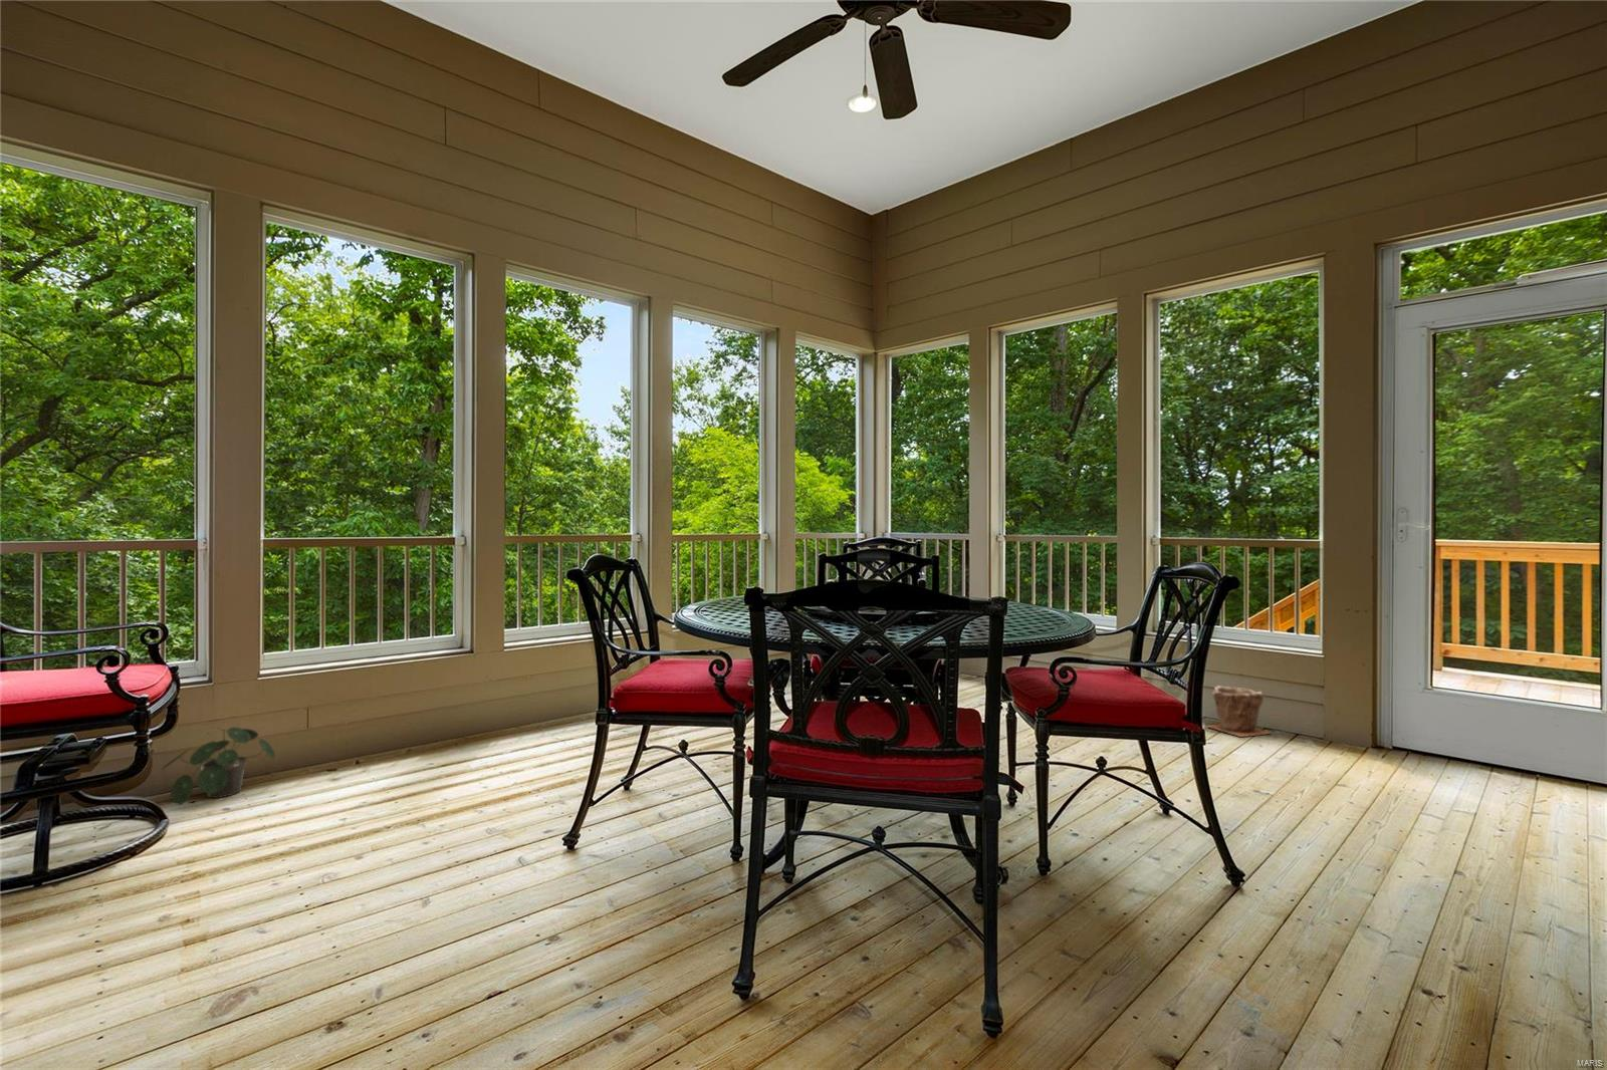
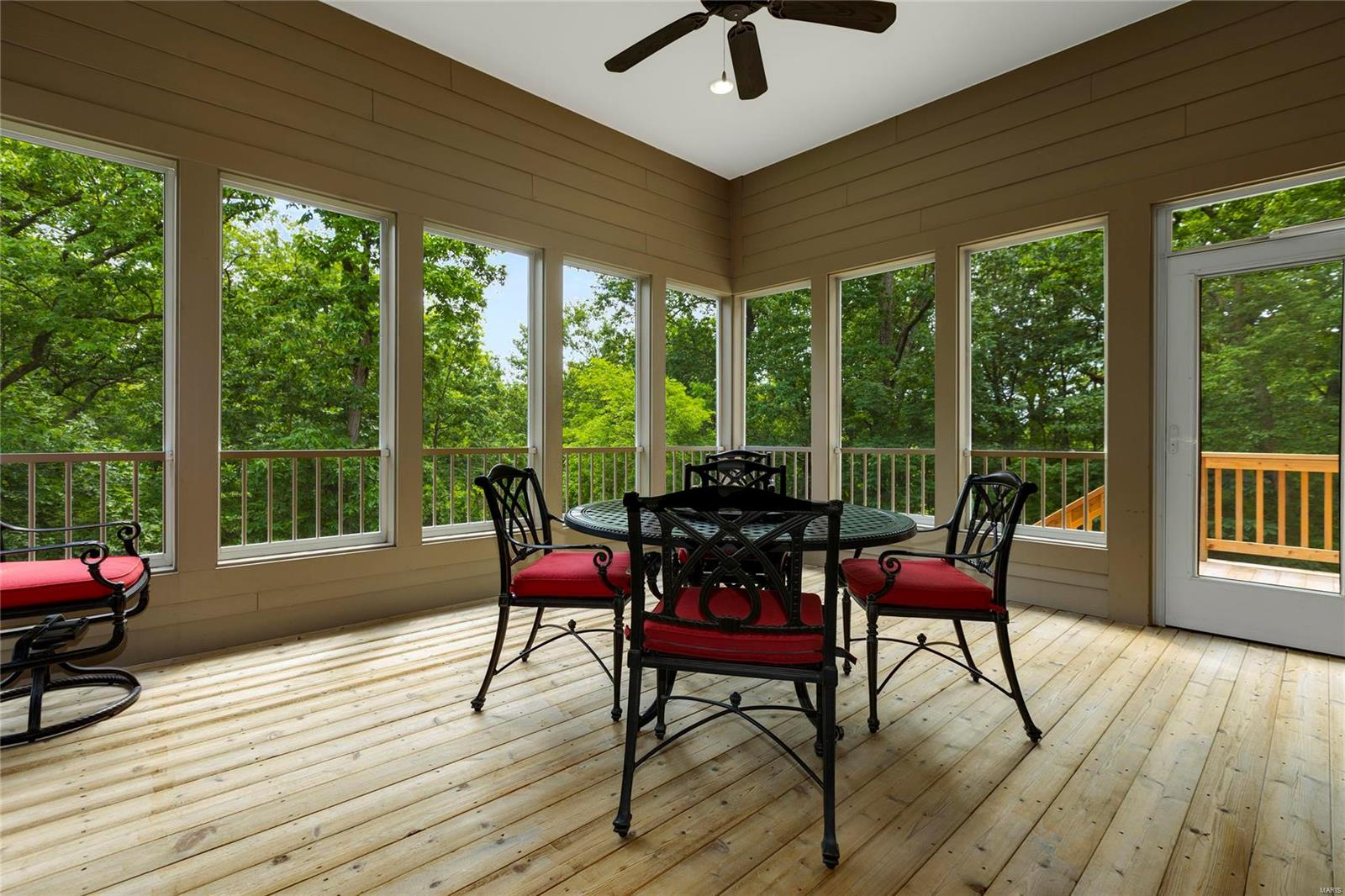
- plant pot (1238, 708)
- potted plant (220, 761)
